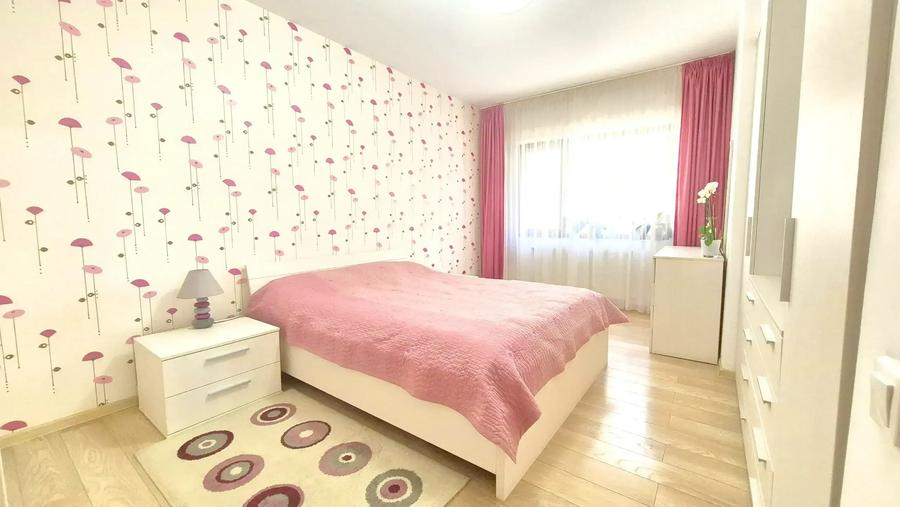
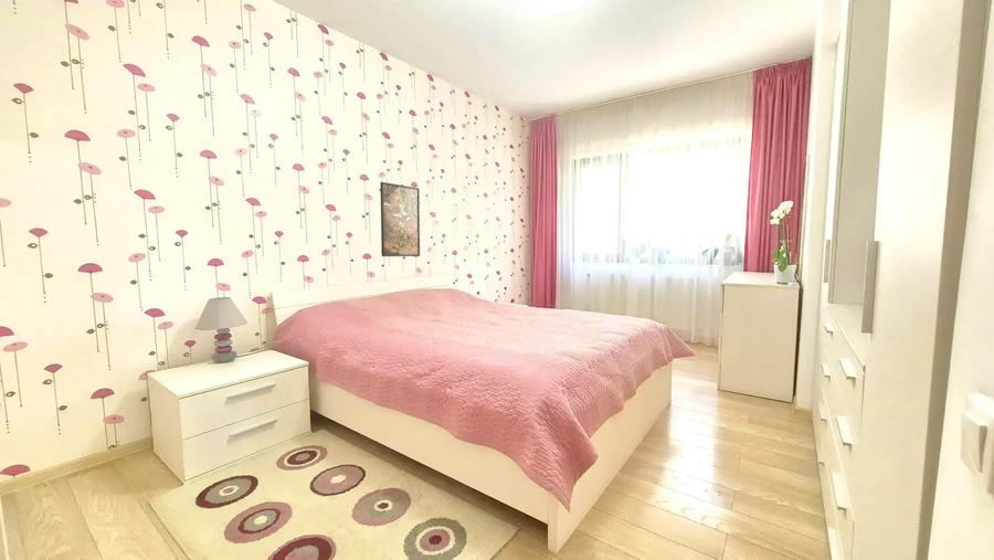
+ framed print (401, 221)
